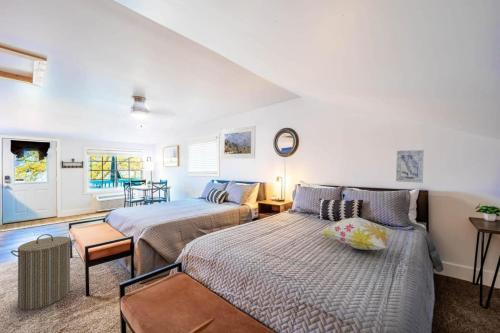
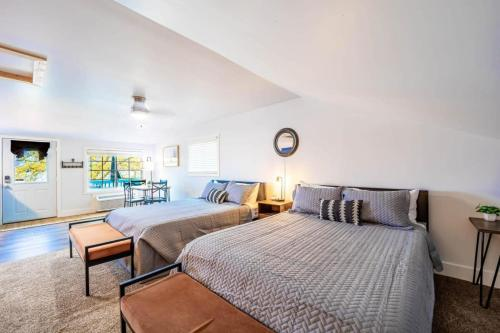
- laundry hamper (45, 265)
- decorative pillow (357, 232)
- wall art (409, 166)
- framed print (237, 143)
